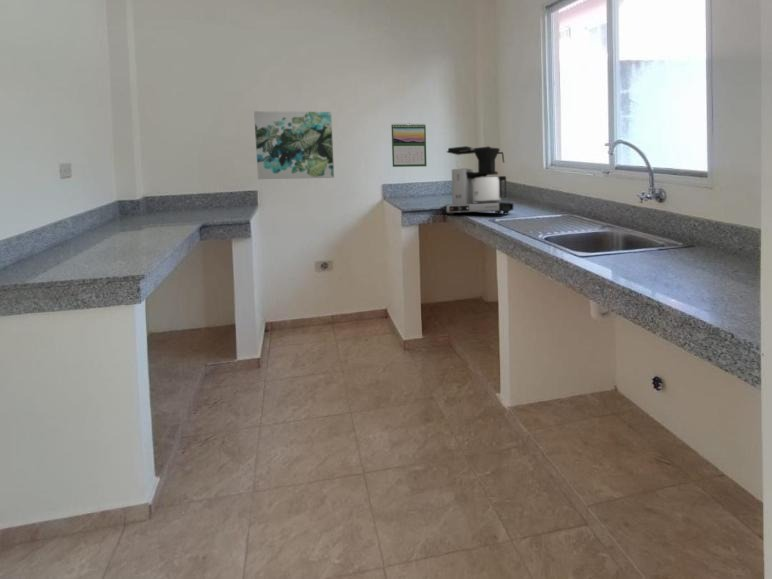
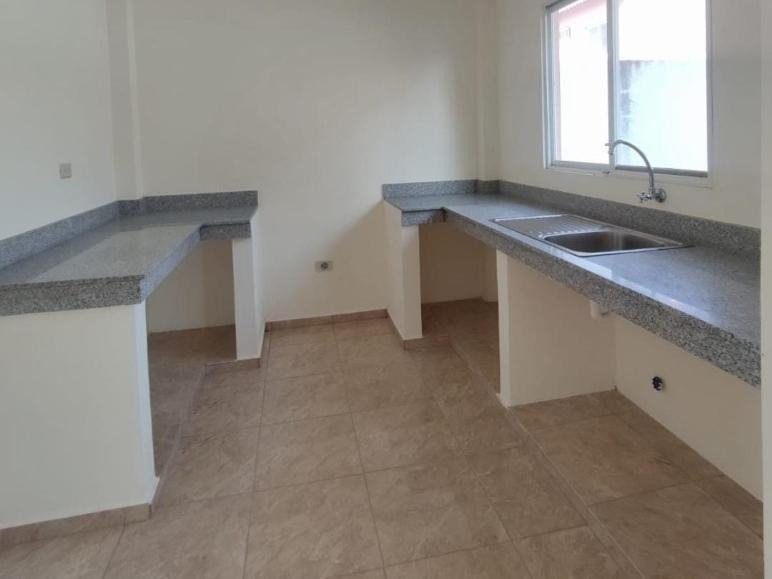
- wall art (294, 145)
- coffee maker (478, 180)
- calendar (409, 144)
